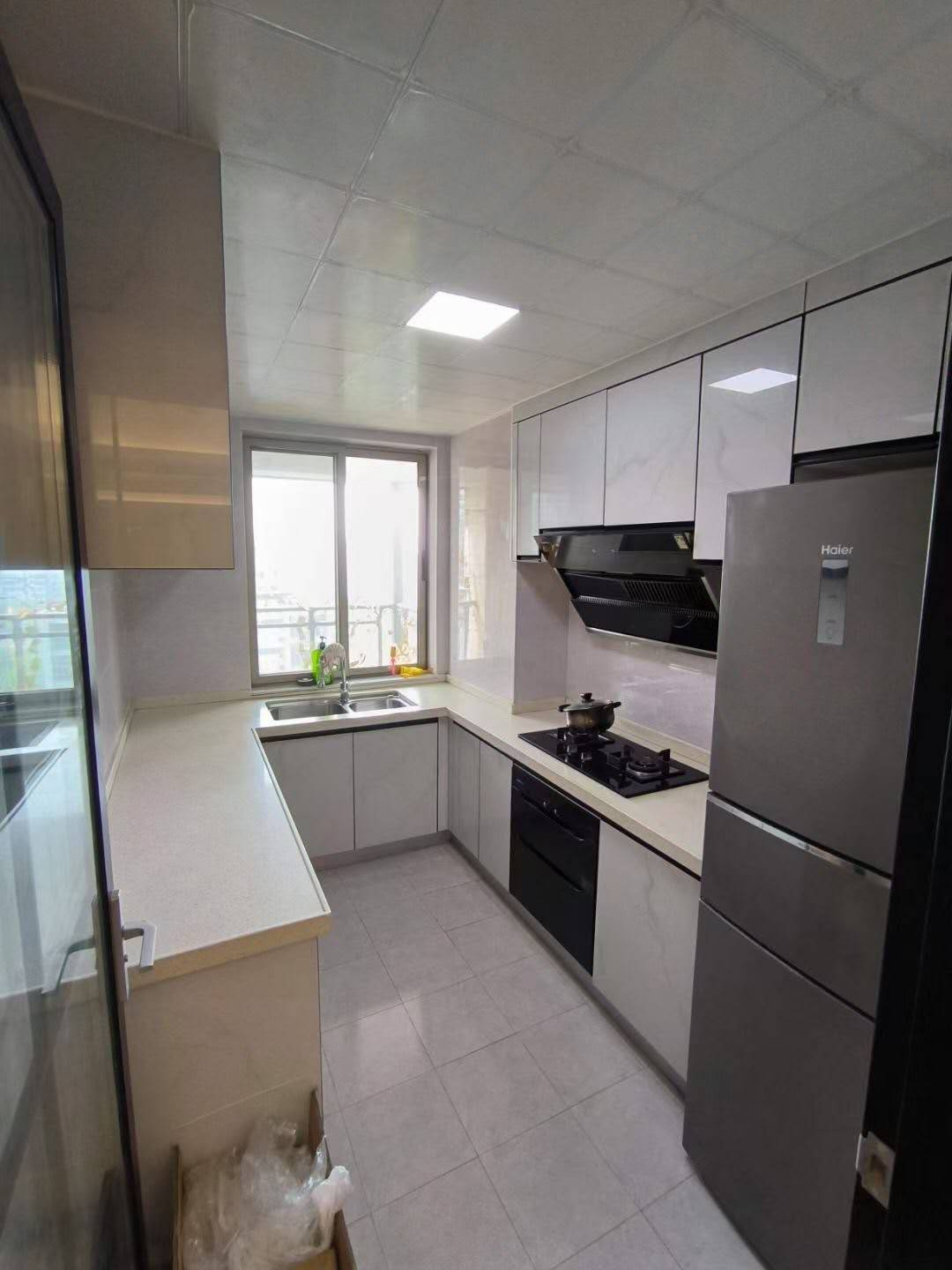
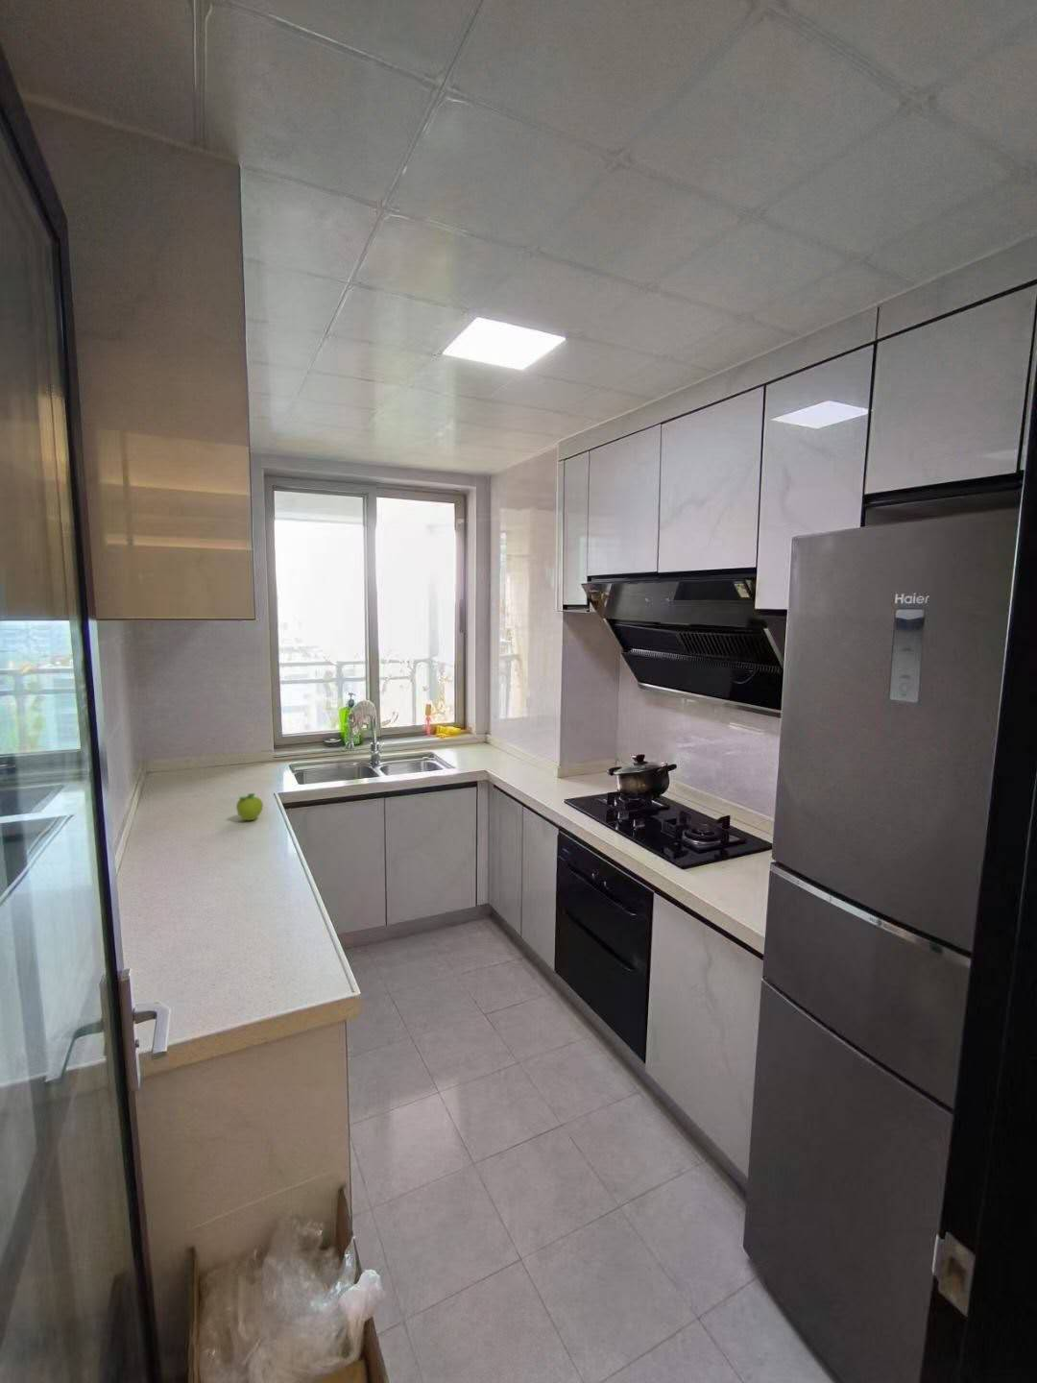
+ fruit (249, 807)
